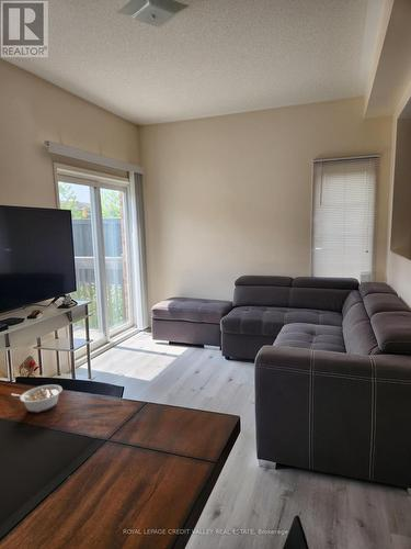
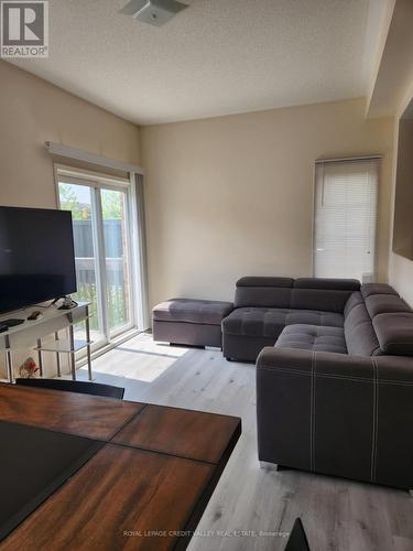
- legume (39, 399)
